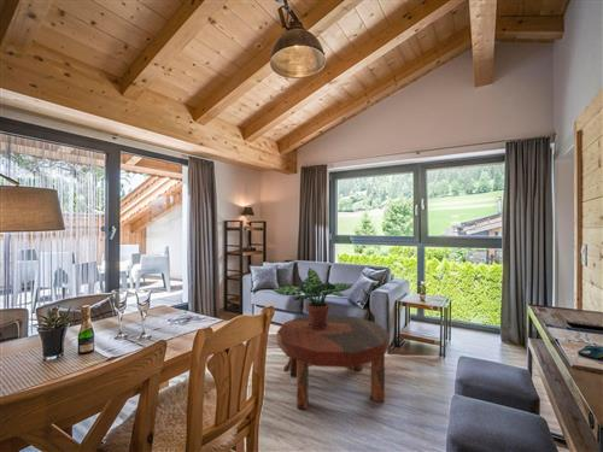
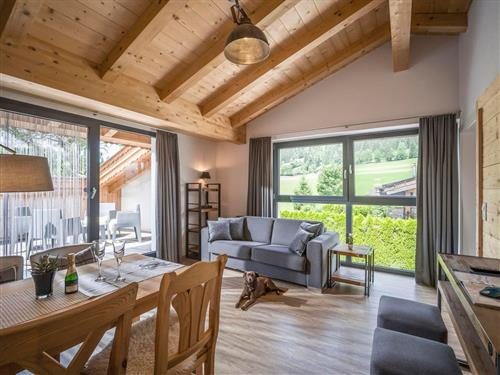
- potted plant (322, 298)
- coffee table (330, 357)
